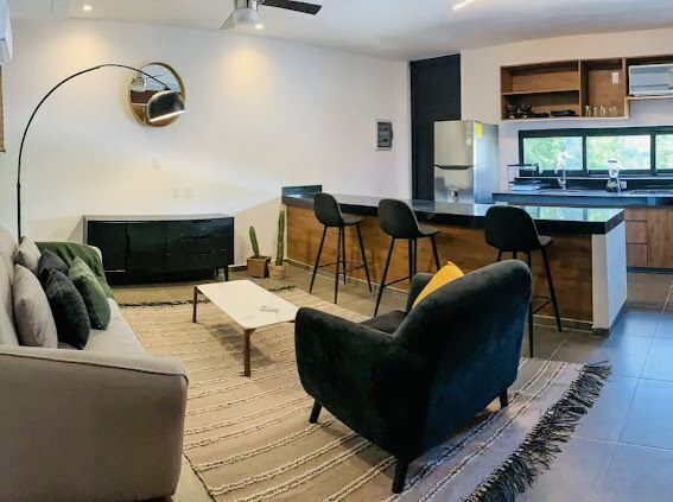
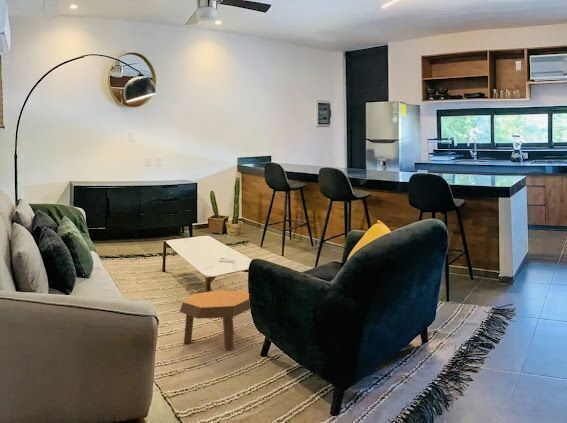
+ footstool (219, 317)
